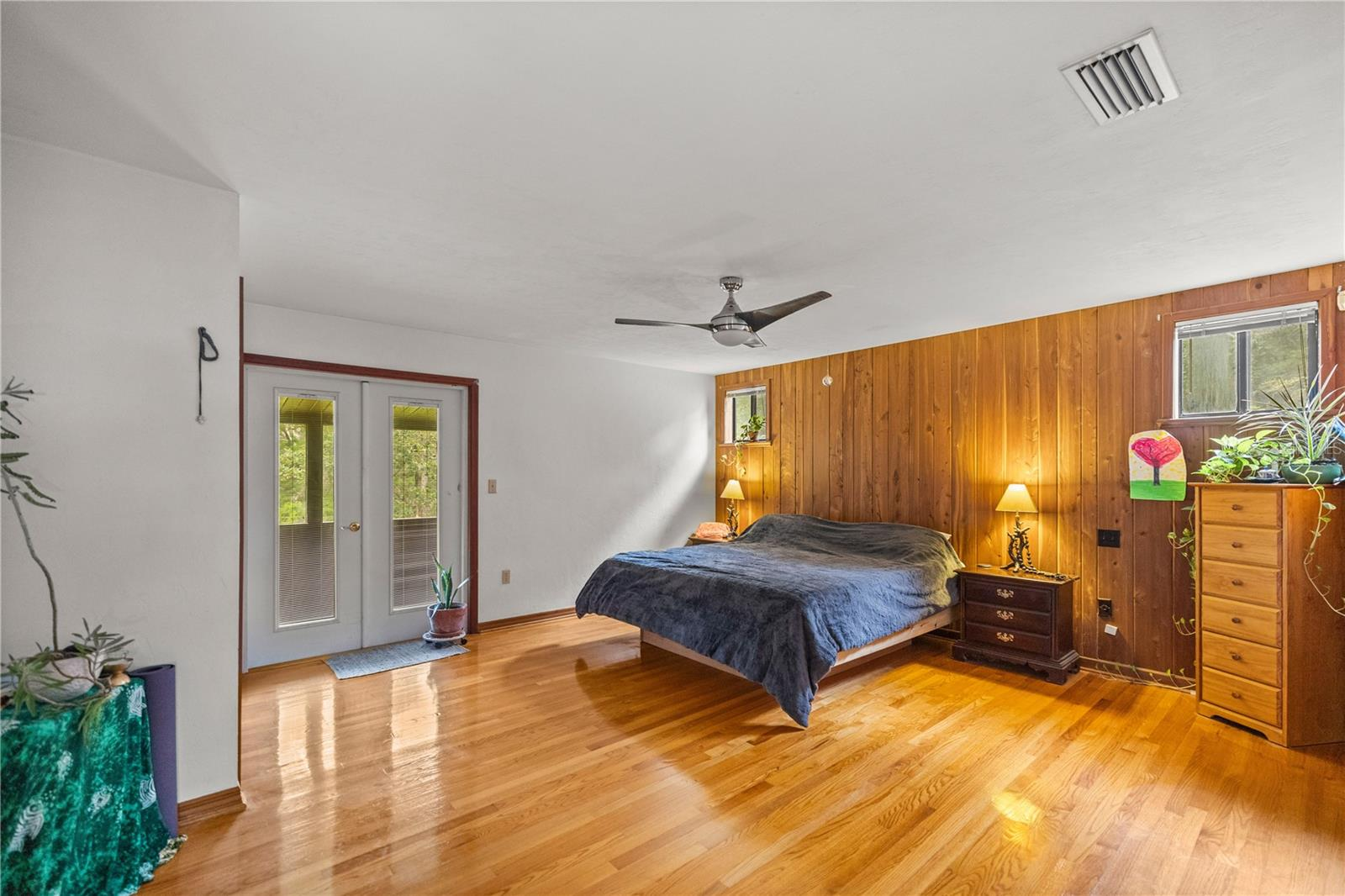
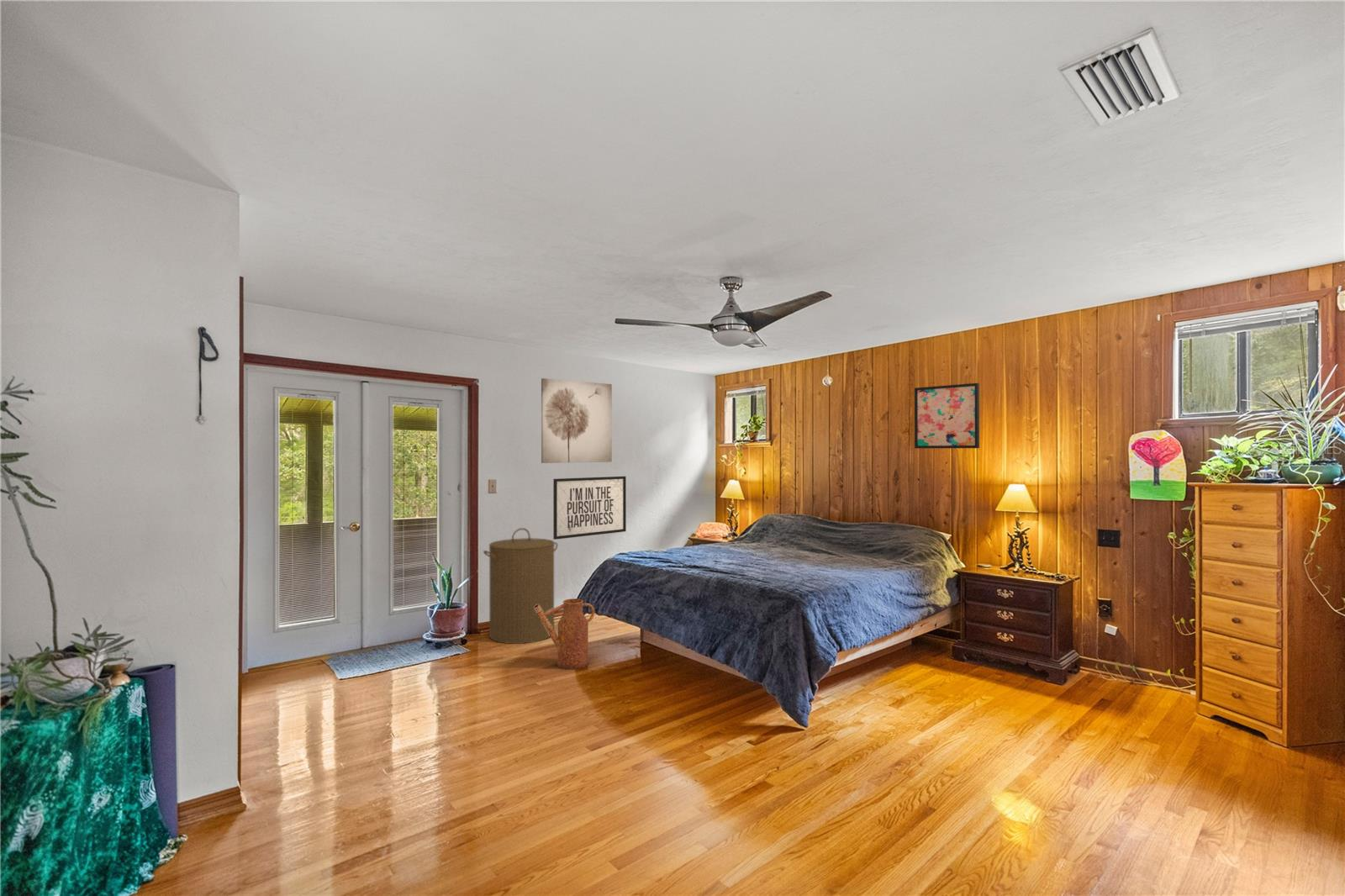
+ laundry hamper (522, 581)
+ wall art (946, 417)
+ watering can (565, 633)
+ mirror (591, 506)
+ wall art (578, 422)
